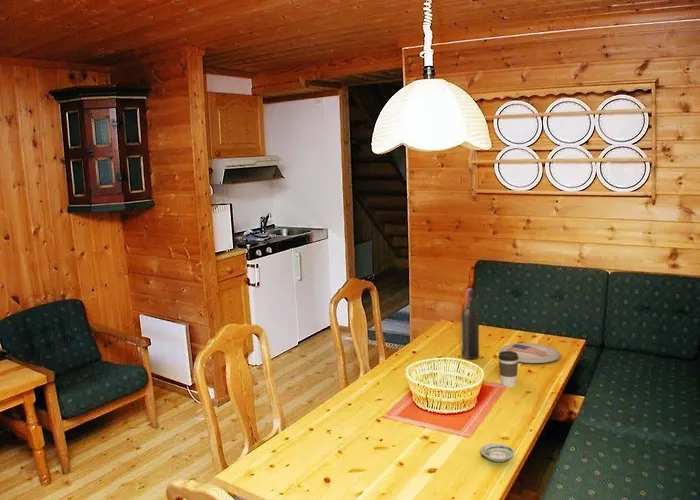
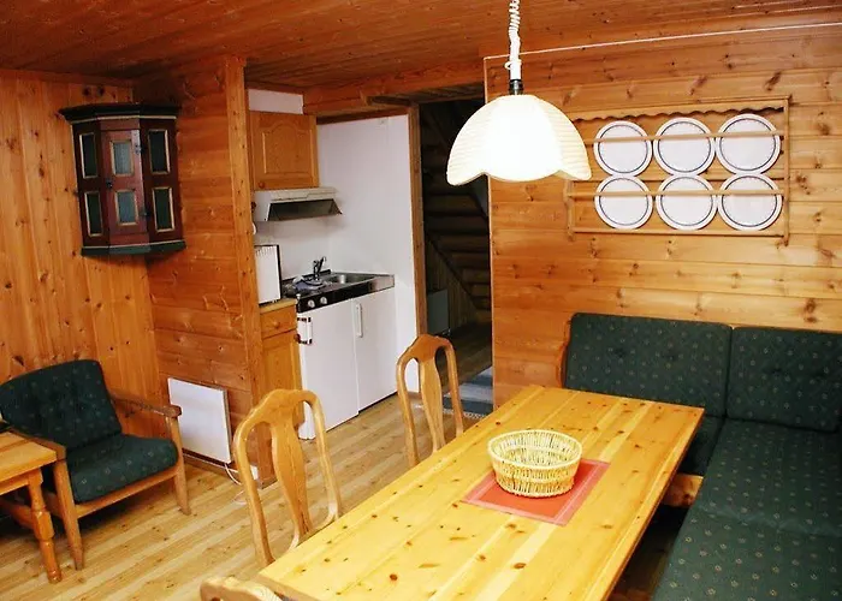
- saucer (497, 454)
- wine bottle (470, 323)
- plate (529, 352)
- coffee cup (508, 369)
